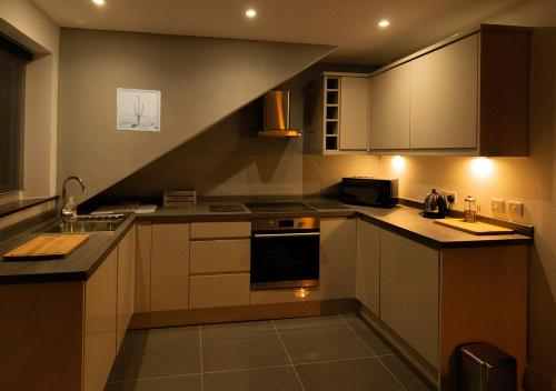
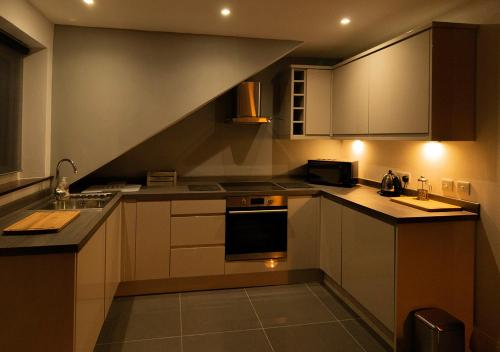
- wall art (139, 110)
